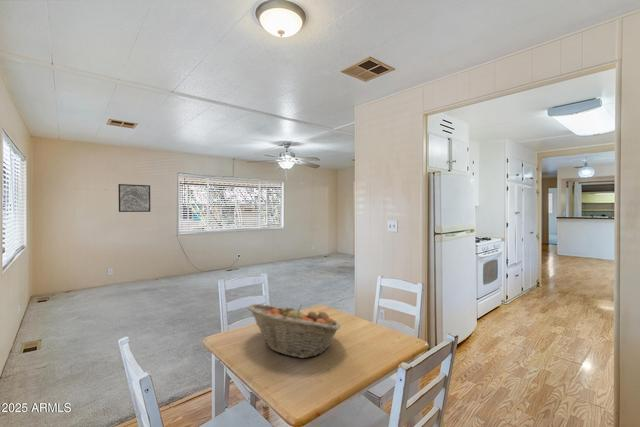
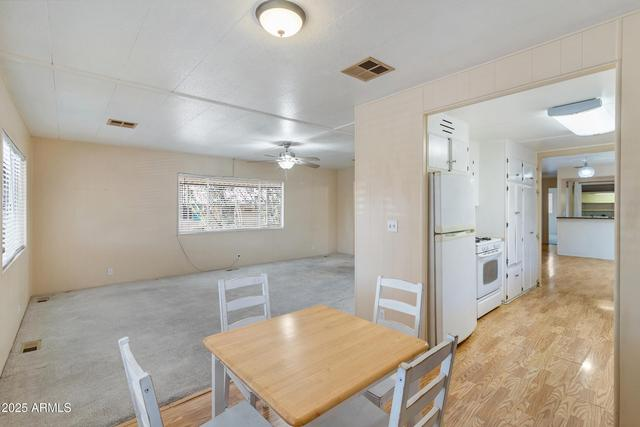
- wall art (134, 198)
- fruit basket (293, 323)
